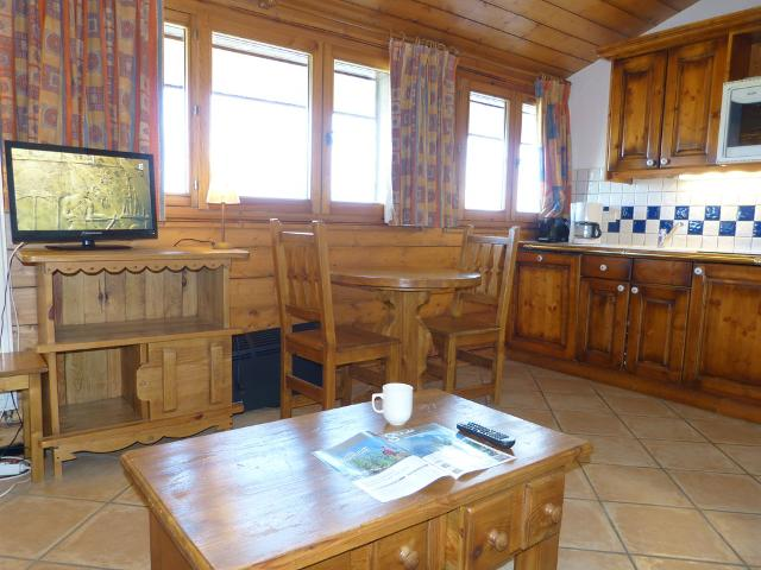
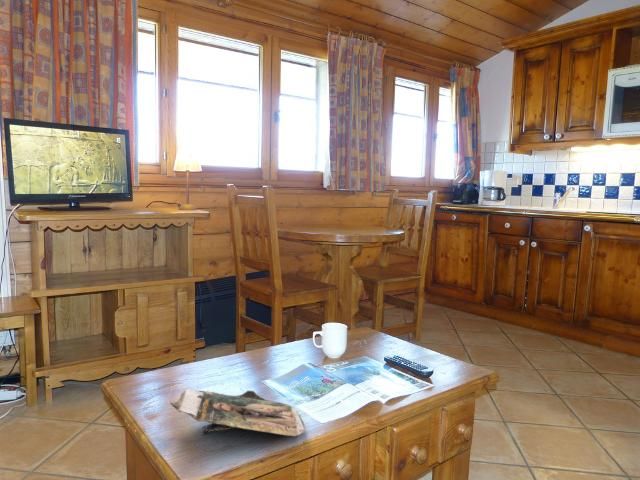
+ magazine (237, 406)
